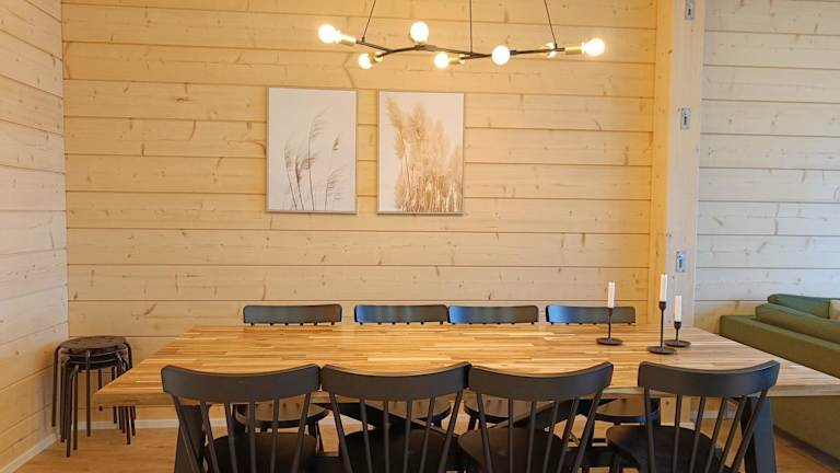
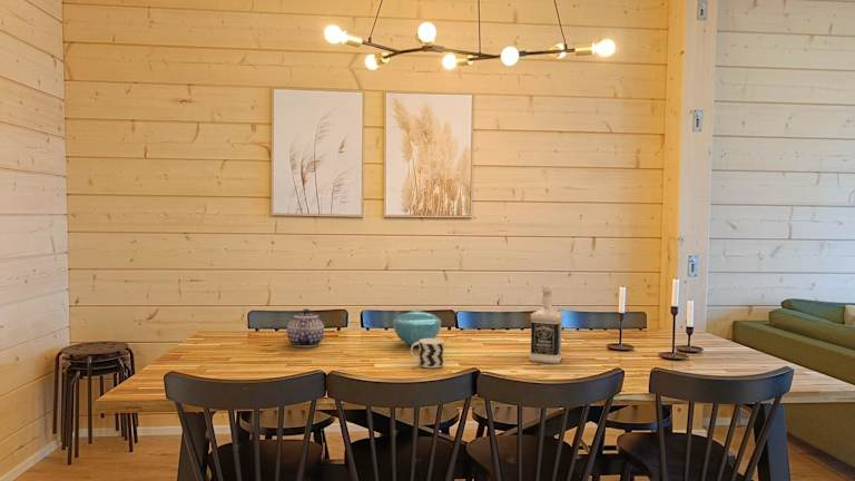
+ bowl (416, 327)
+ teapot (305, 326)
+ cup (426, 353)
+ bottle (547, 323)
